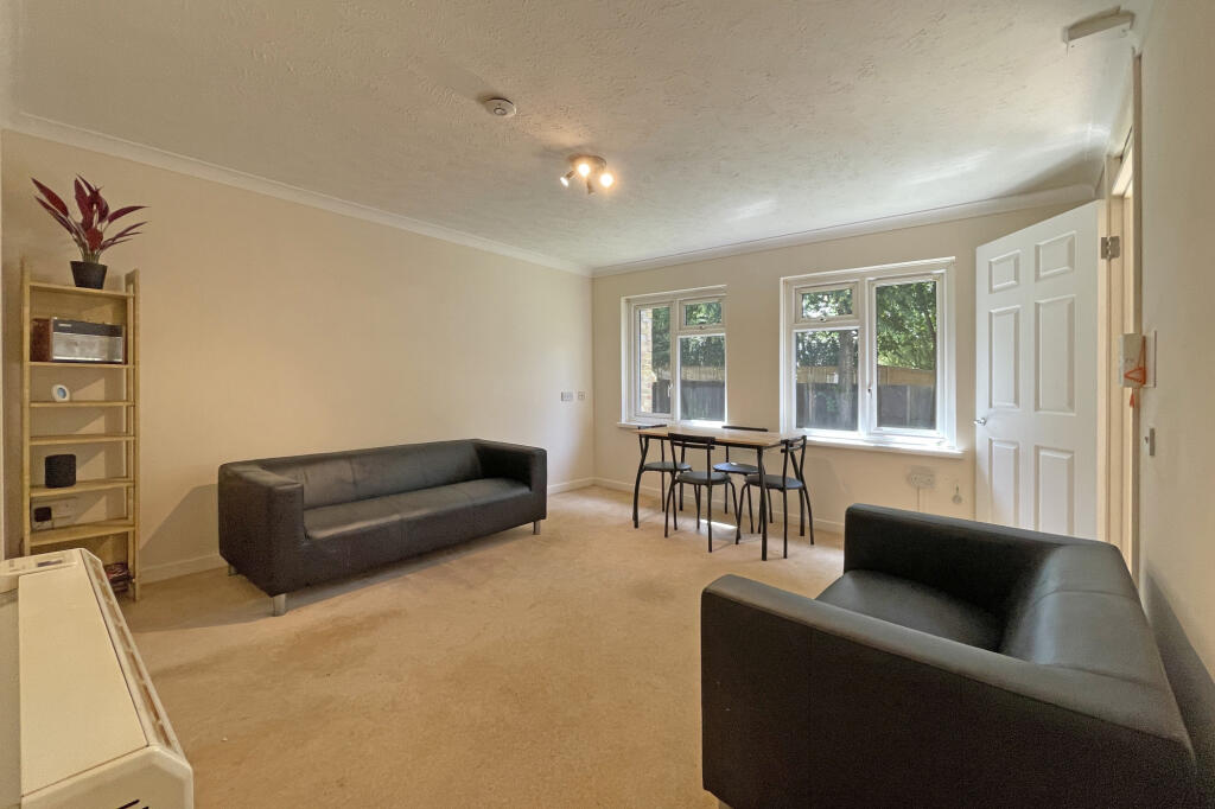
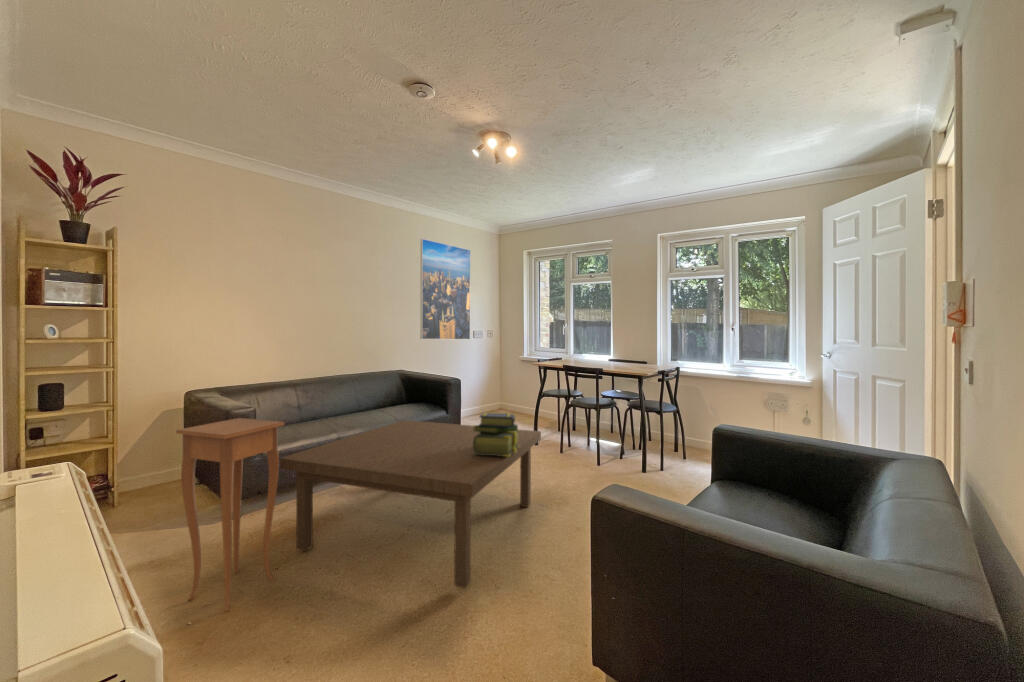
+ side table (232, 507)
+ coffee table (427, 484)
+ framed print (446, 292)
+ stack of books (496, 431)
